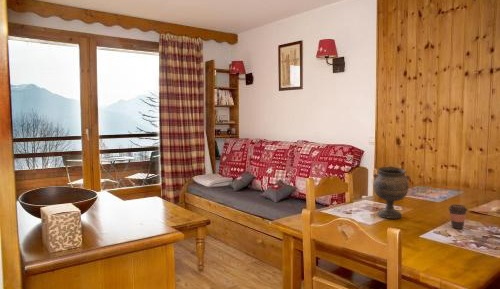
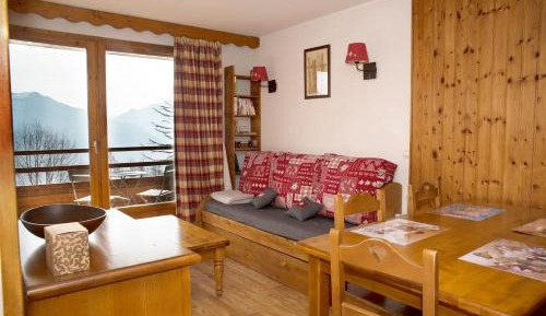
- coffee cup (457, 216)
- goblet (390, 192)
